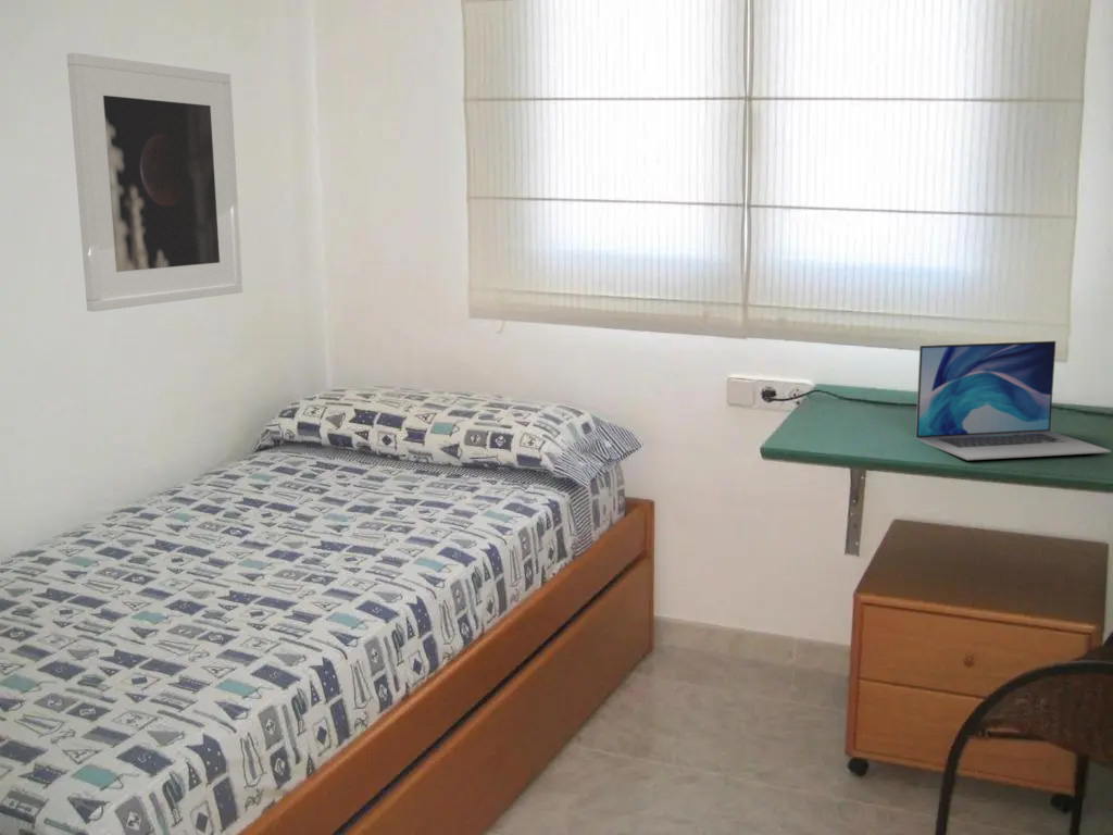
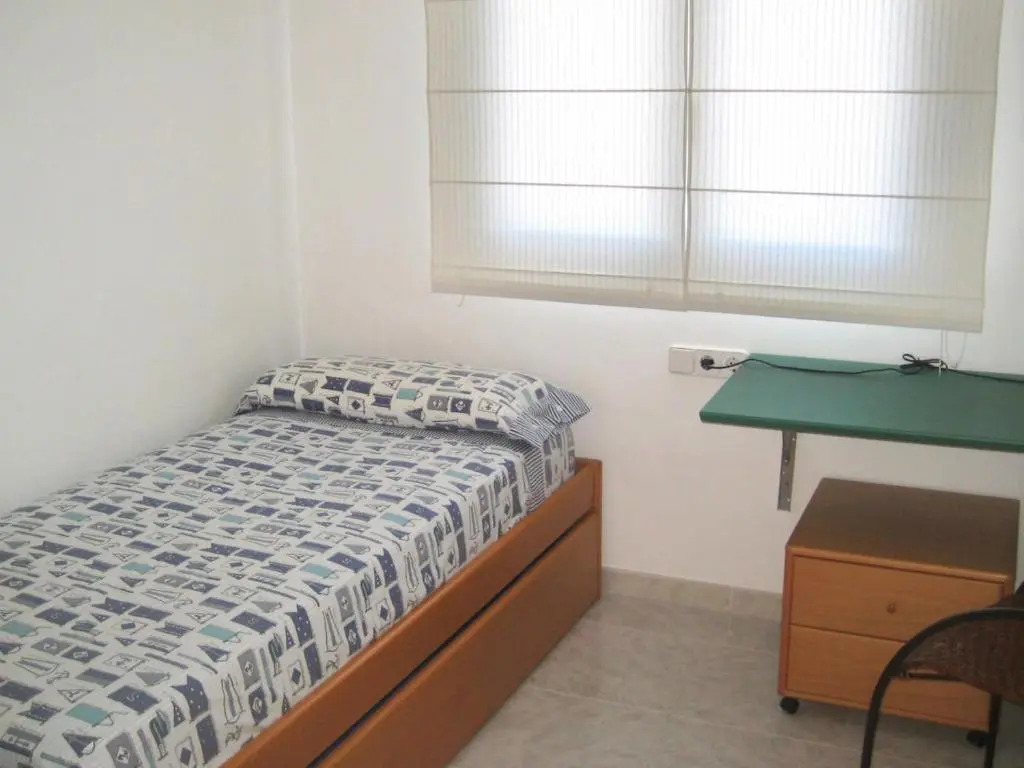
- laptop (1013, 397)
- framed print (163, 185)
